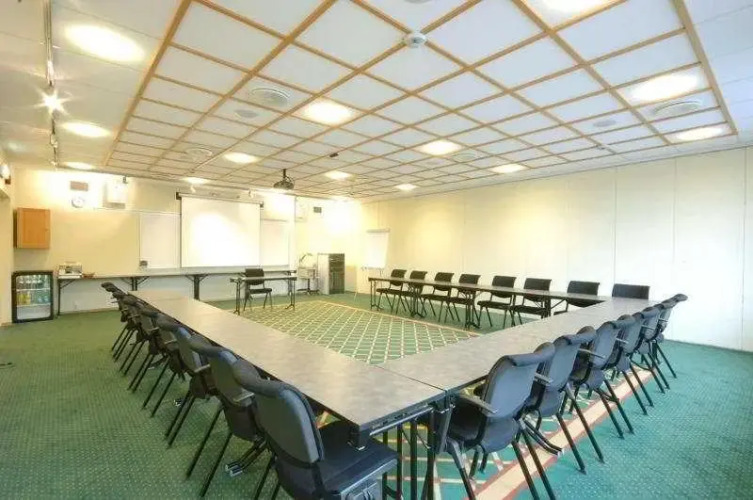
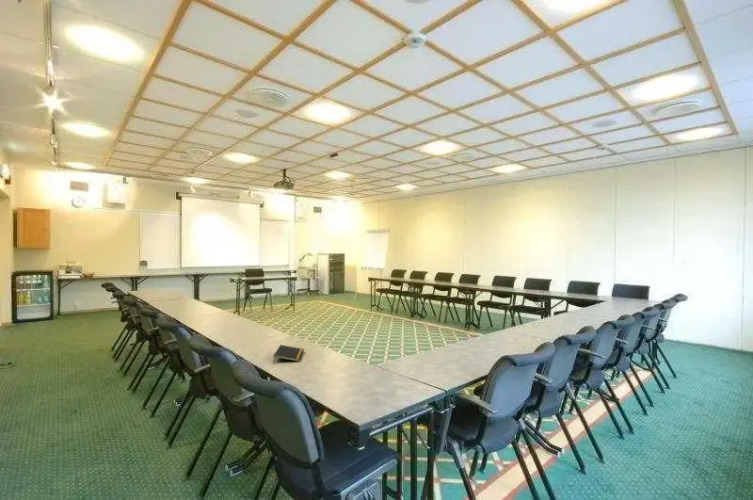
+ notepad (289, 352)
